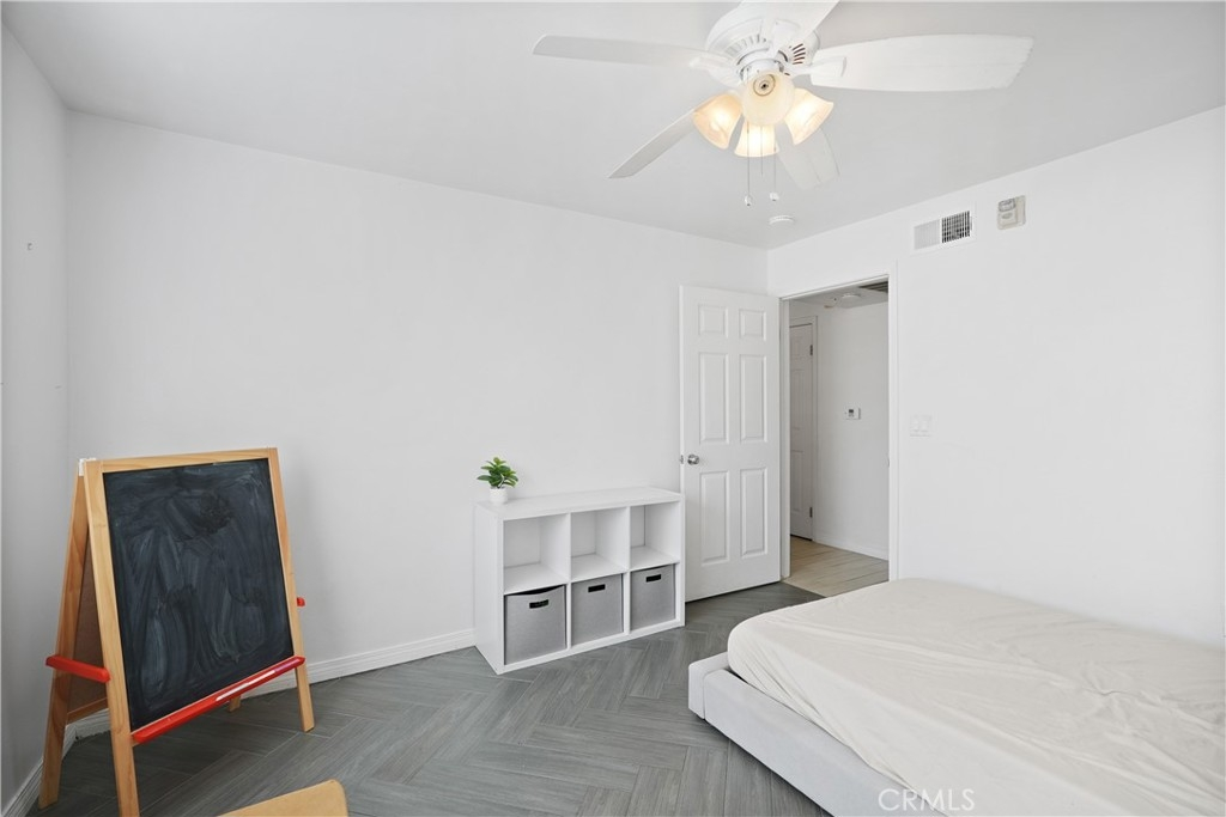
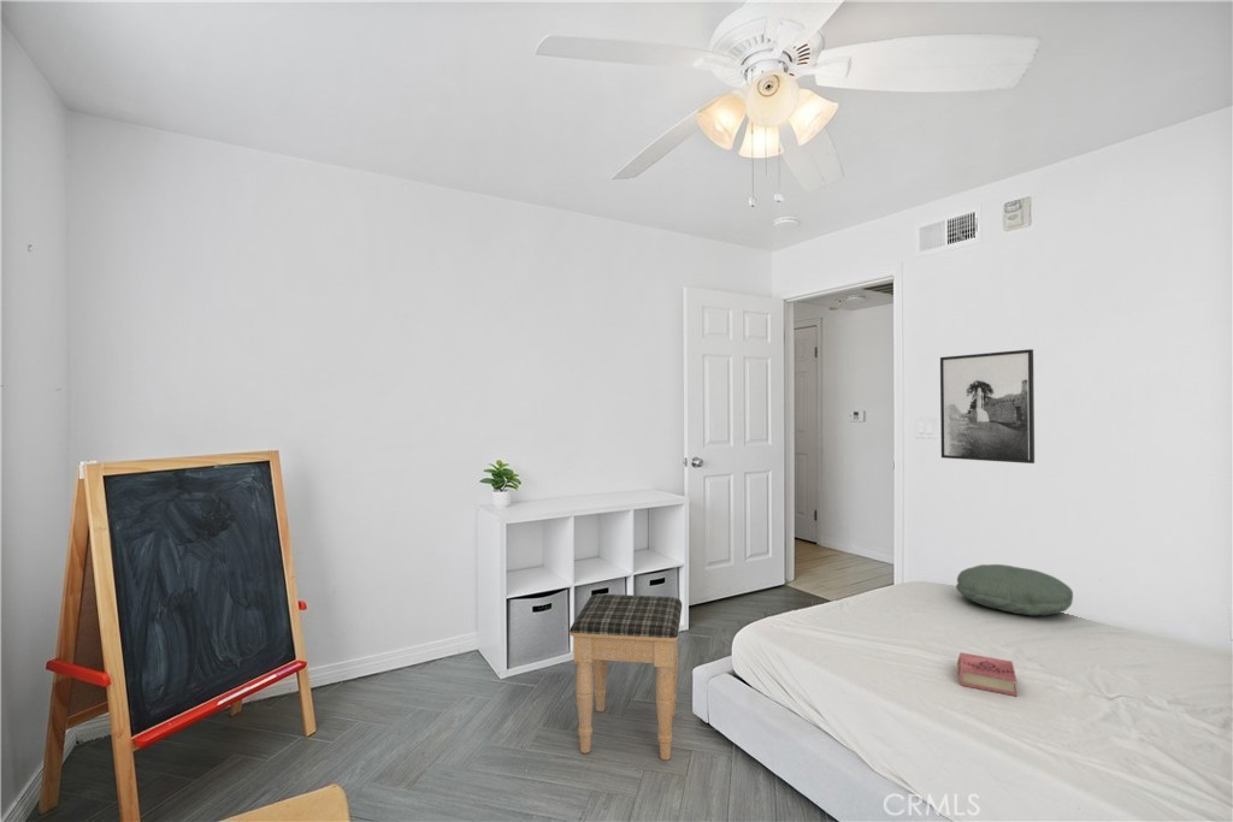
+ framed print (984, 407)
+ footstool (630, 661)
+ book (985, 673)
+ pillow (1011, 587)
